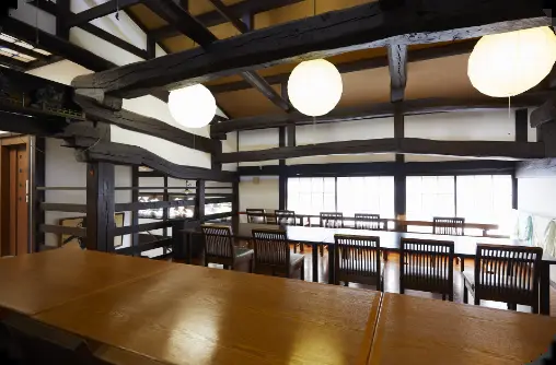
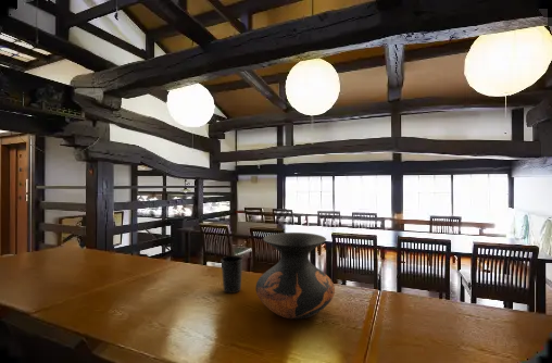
+ cup (231, 274)
+ vase (294, 274)
